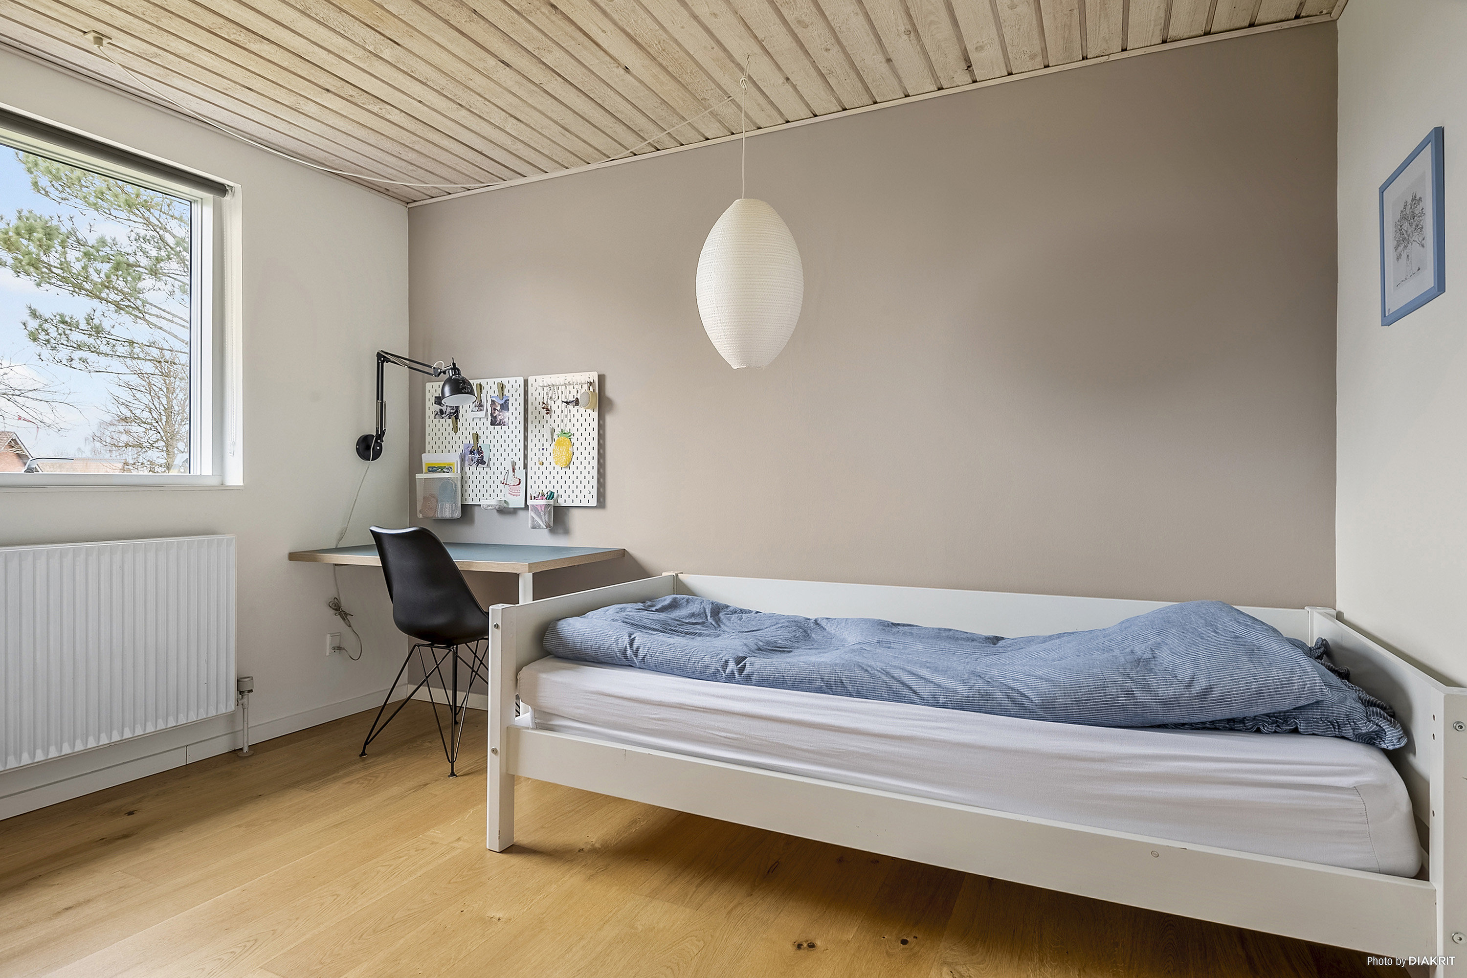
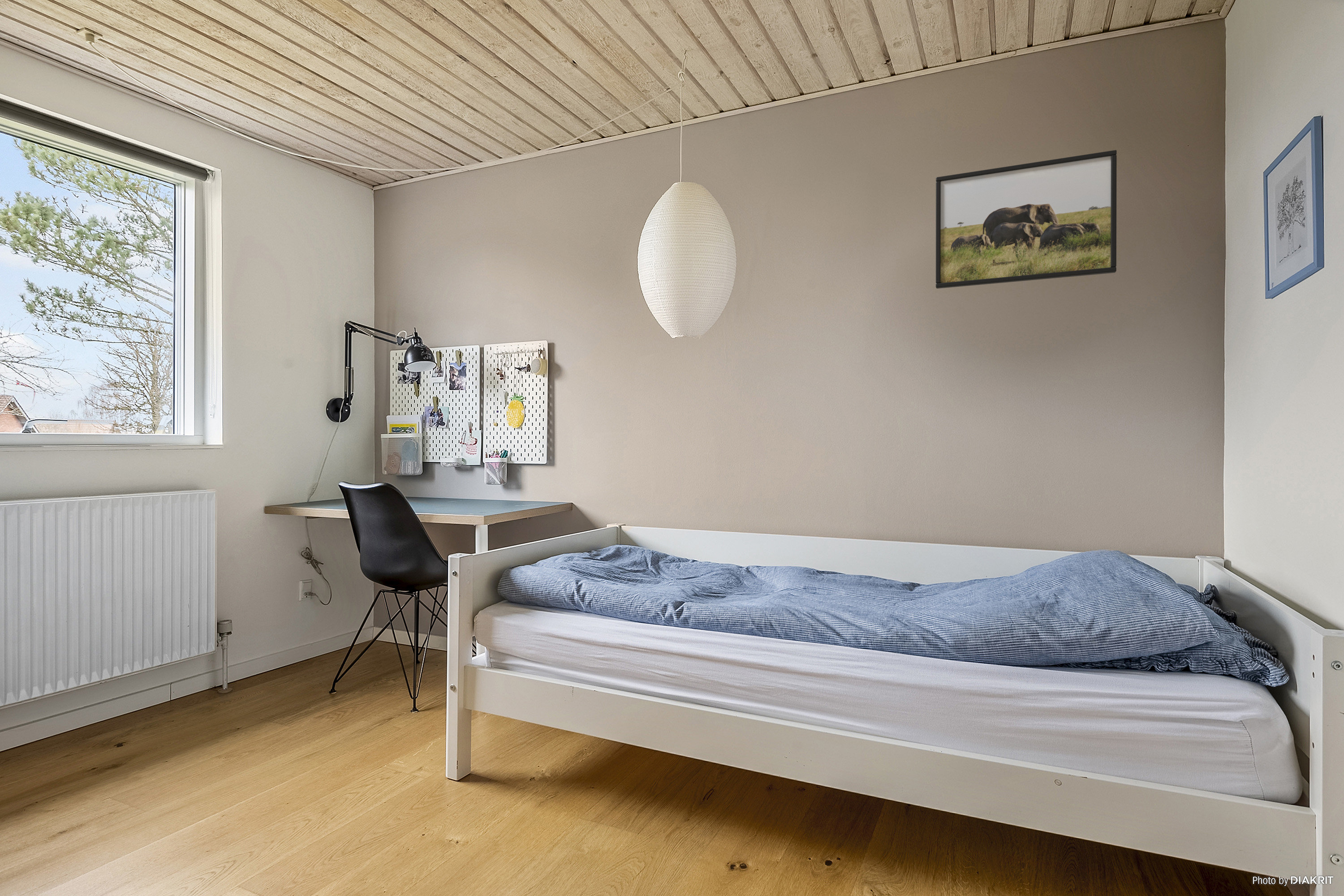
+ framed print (1021, 223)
